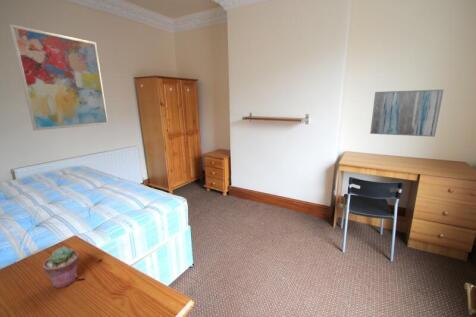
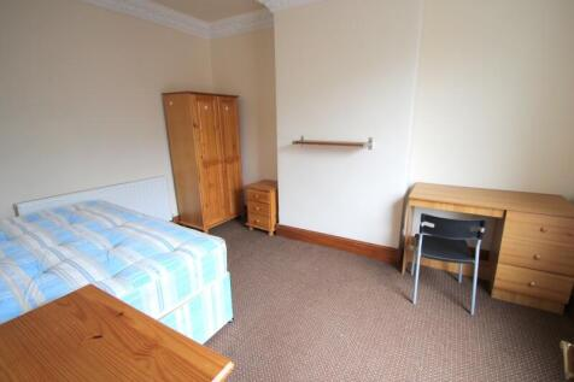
- potted succulent (62, 265)
- wall art (67, 82)
- wall art (403, 113)
